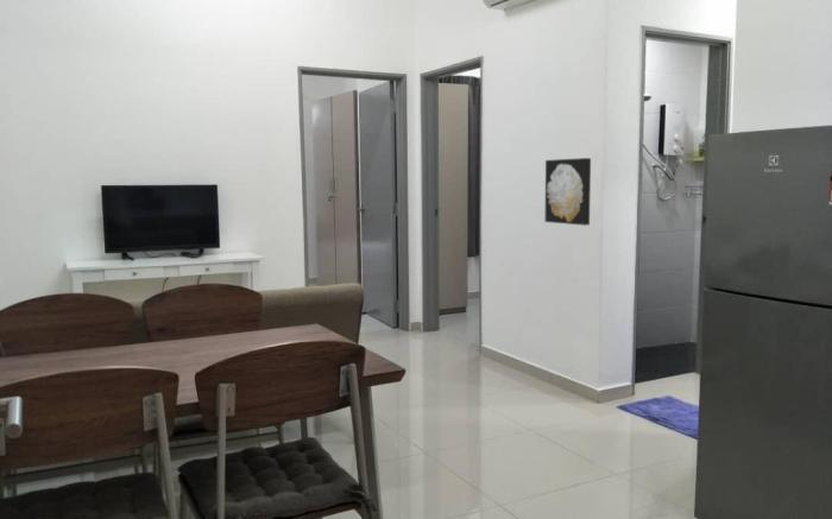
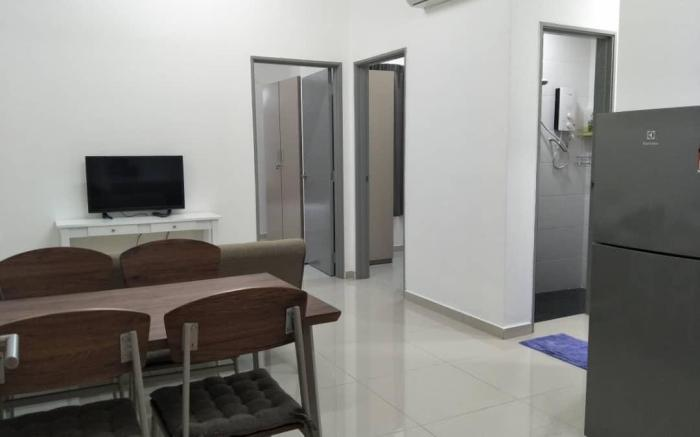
- wall art (567, 191)
